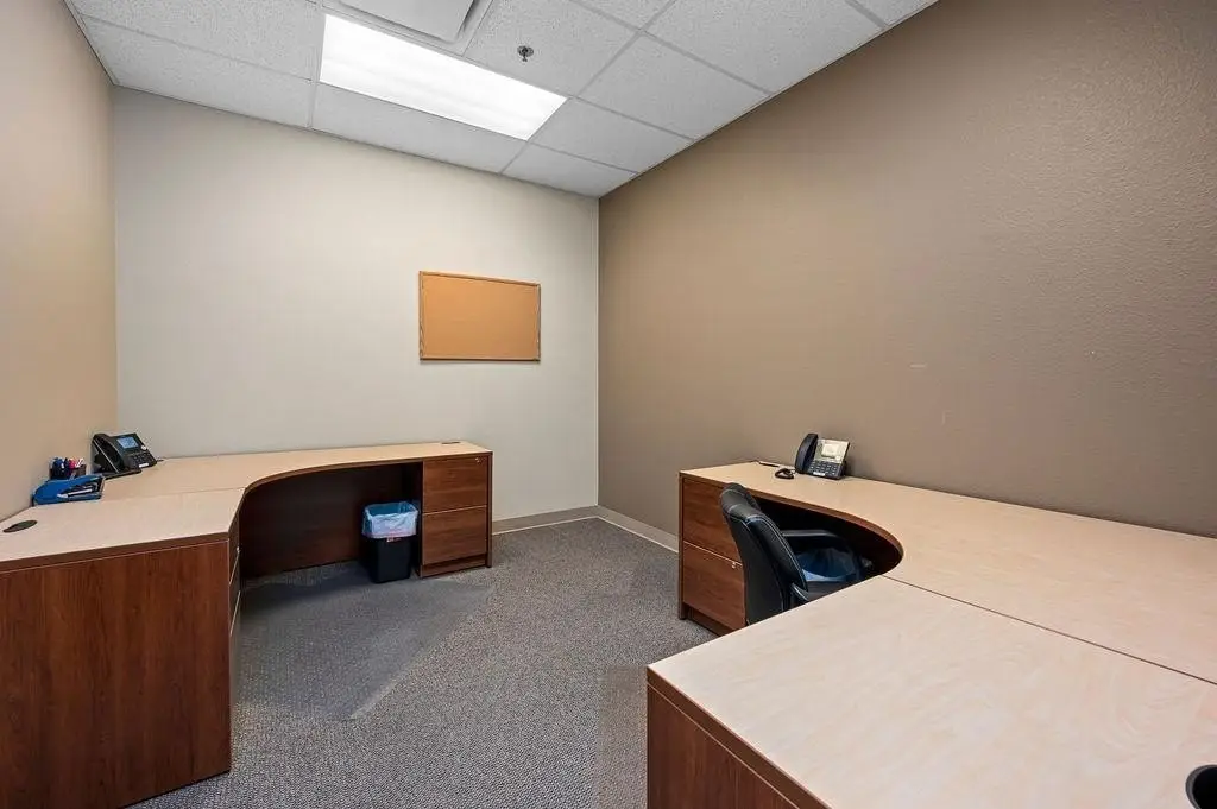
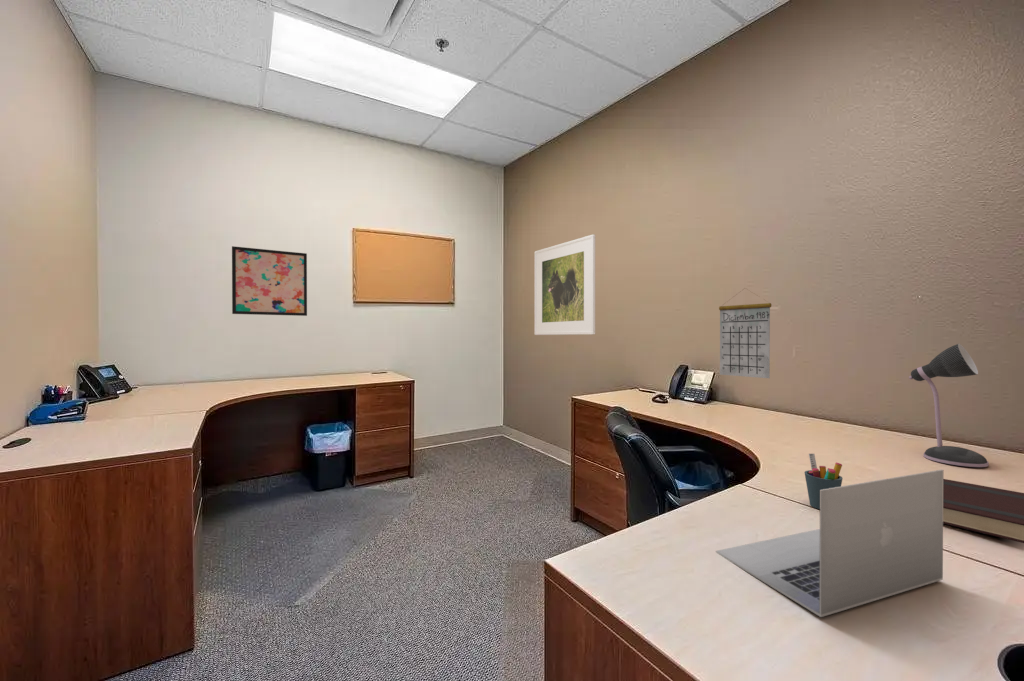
+ pen holder (823, 482)
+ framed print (562, 289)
+ desk lamp (939, 404)
+ book (971, 505)
+ wall art (270, 282)
+ calendar (743, 332)
+ laptop (822, 513)
